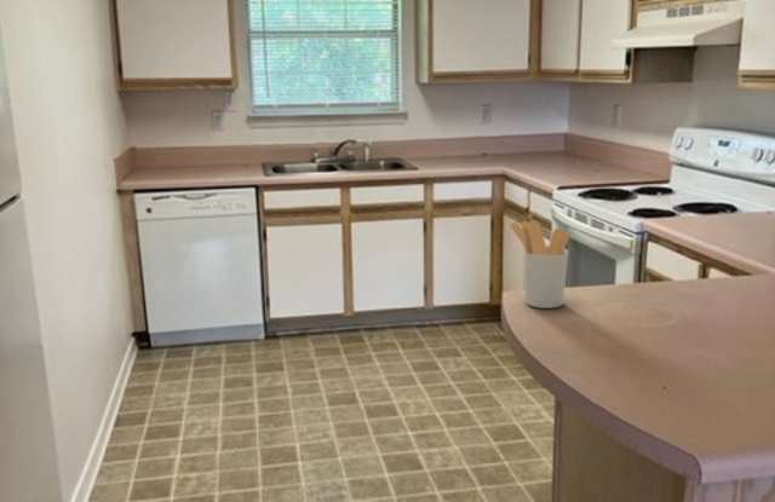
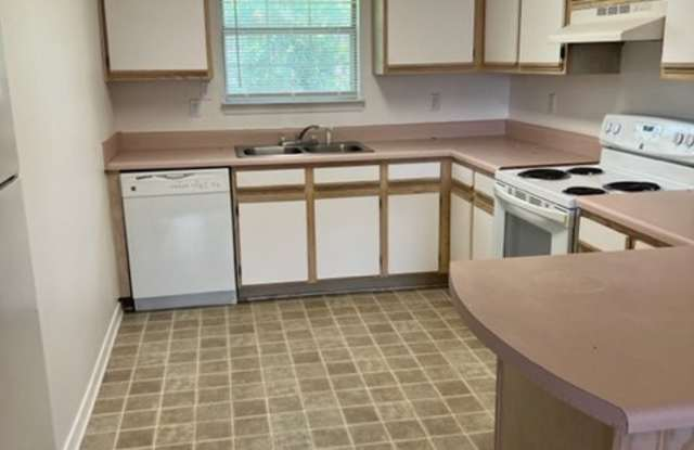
- utensil holder (538, 261)
